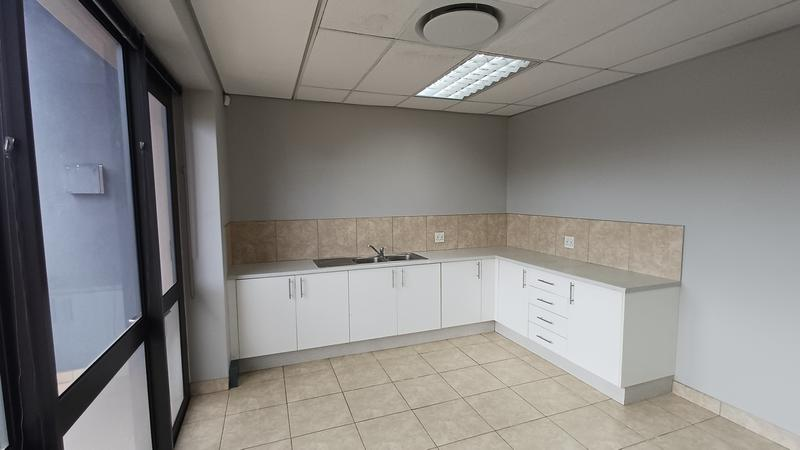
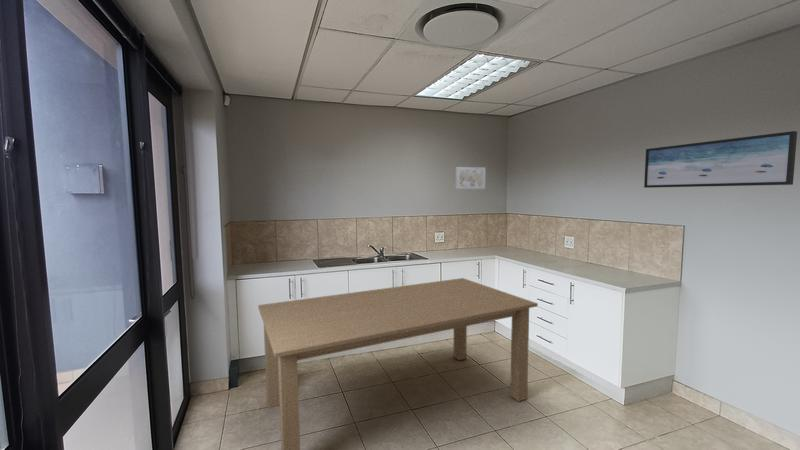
+ wall art (708, 164)
+ wall art (470, 178)
+ dining table (395, 340)
